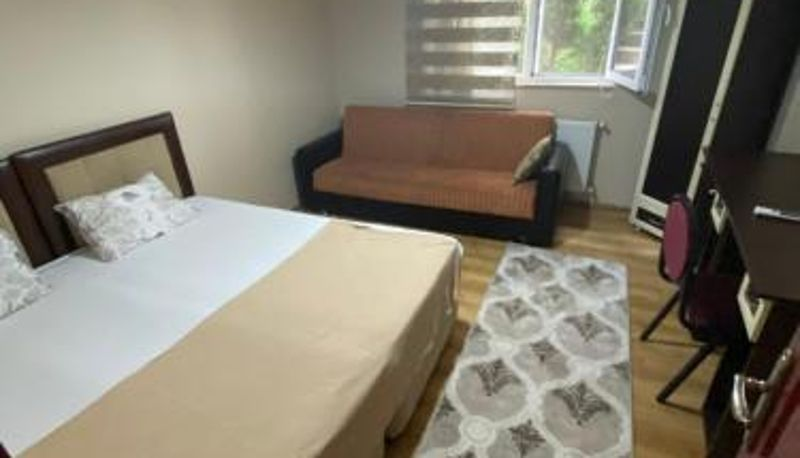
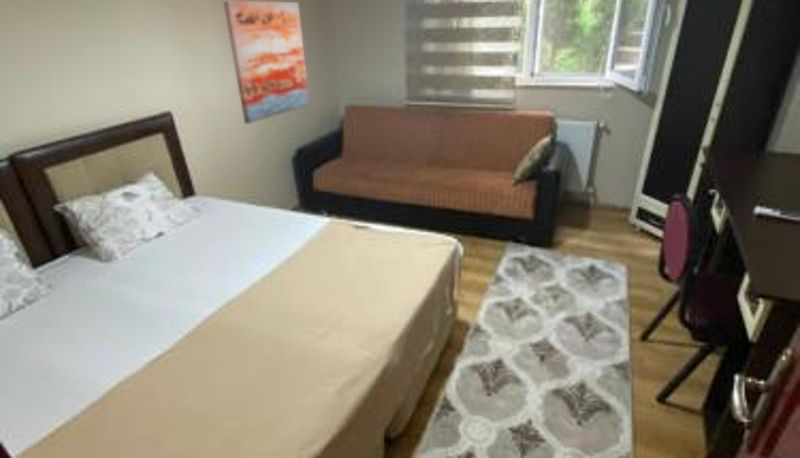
+ wall art (272, 60)
